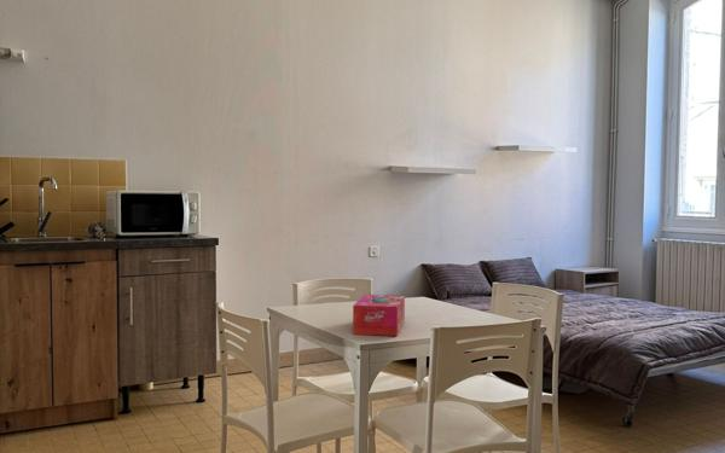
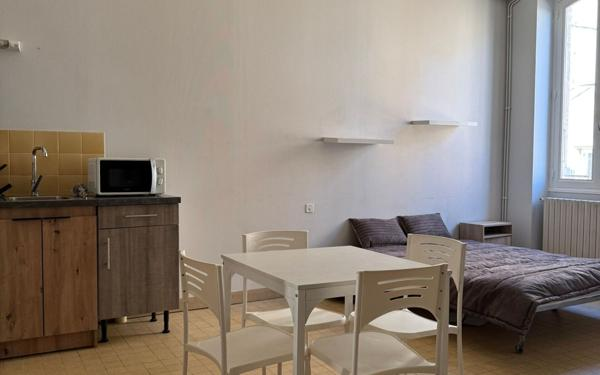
- tissue box (379, 313)
